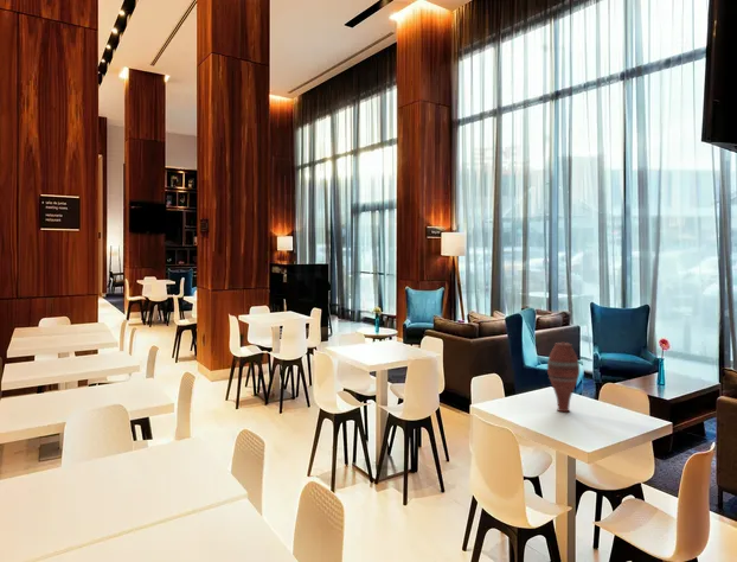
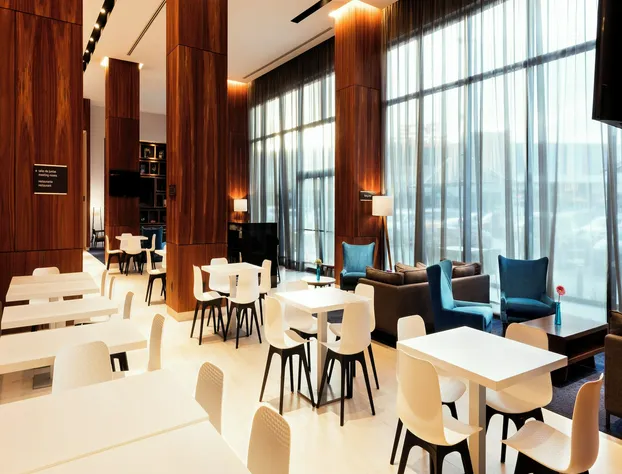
- vase (563, 376)
